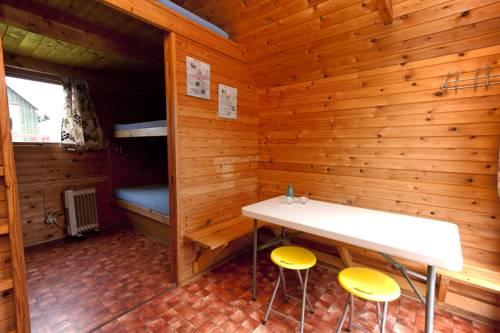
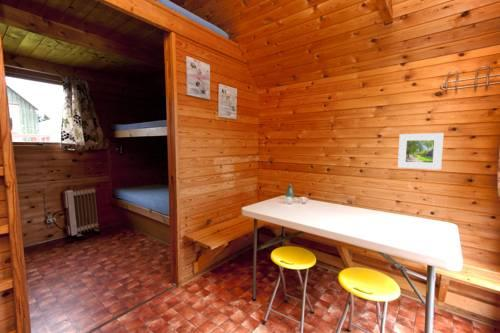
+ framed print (419, 151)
